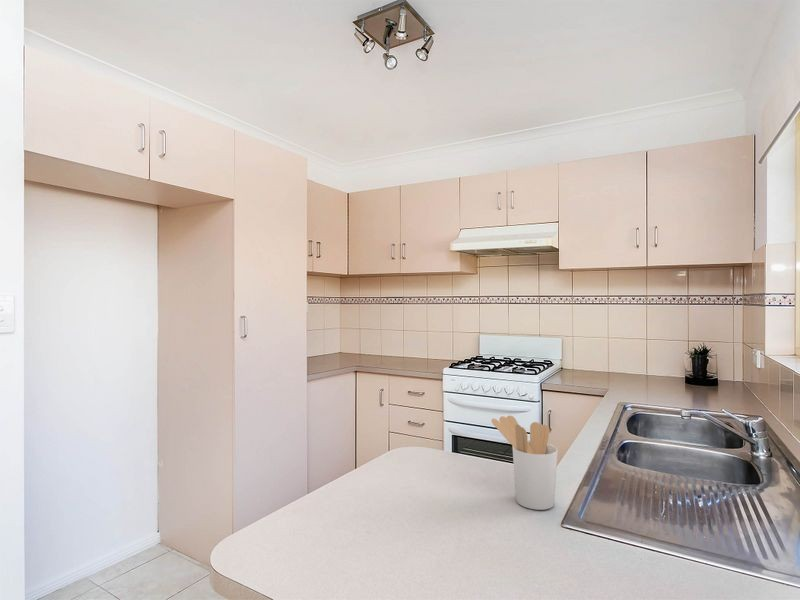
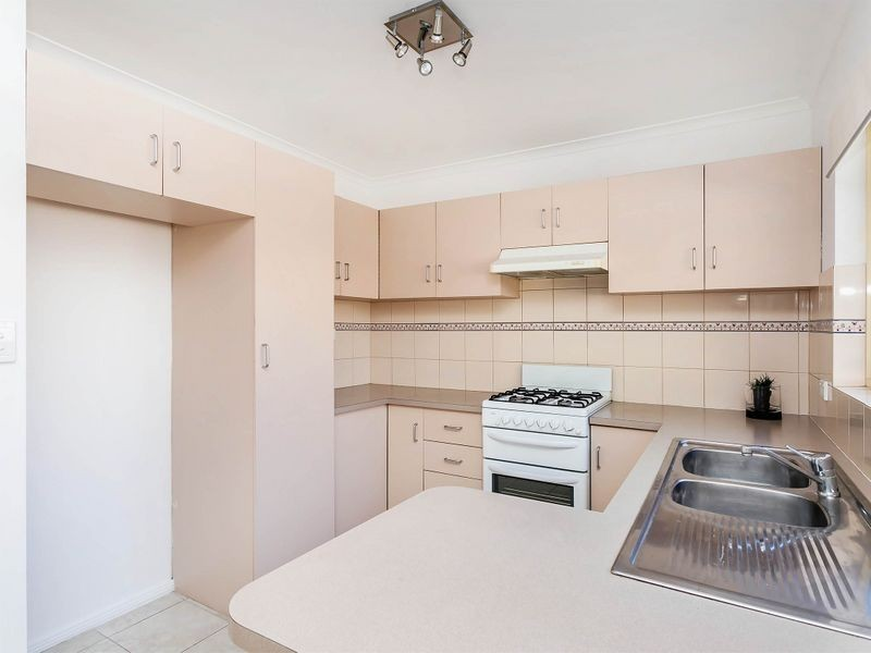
- utensil holder (524, 458)
